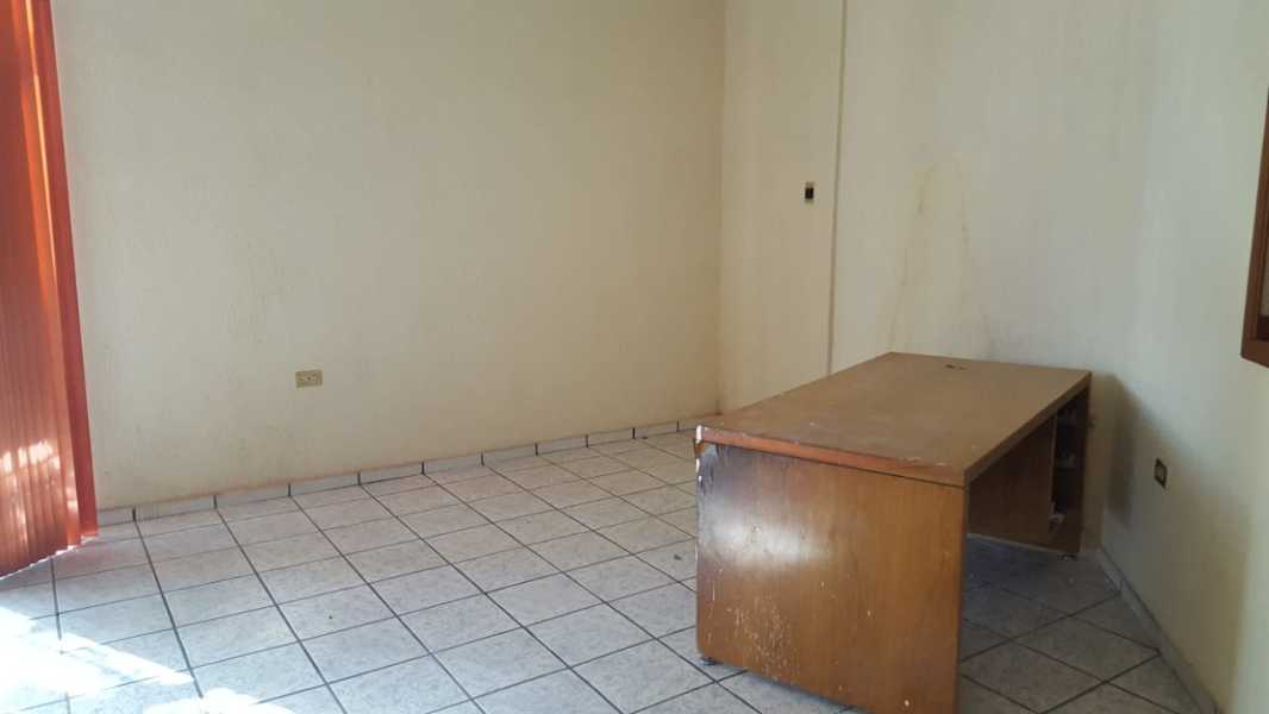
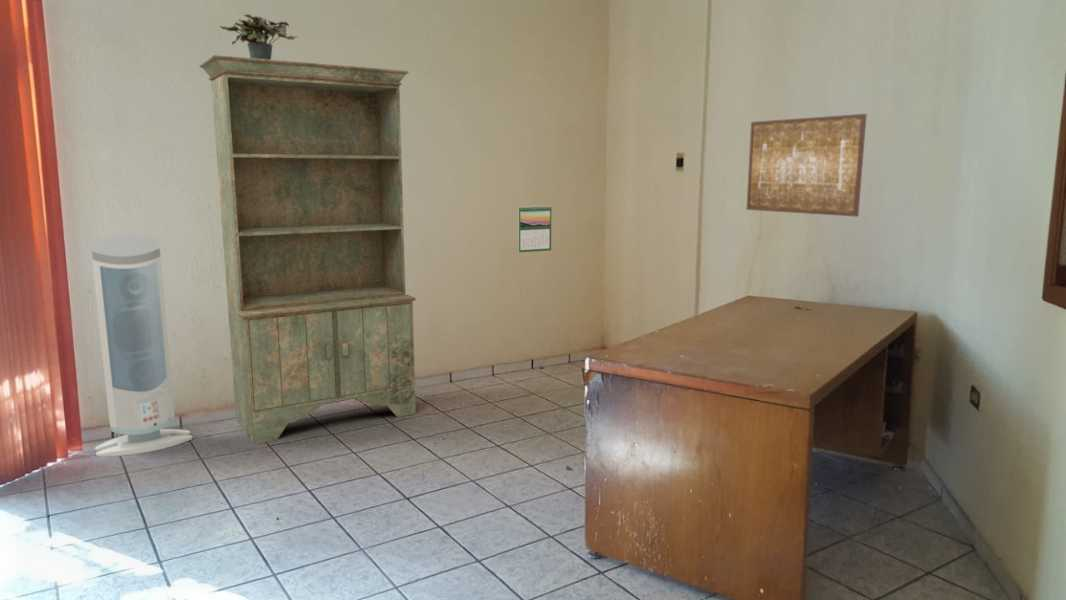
+ wall art (801, 166)
+ bookshelf (318, 249)
+ calendar (535, 228)
+ potted plant (259, 38)
+ air purifier (134, 342)
